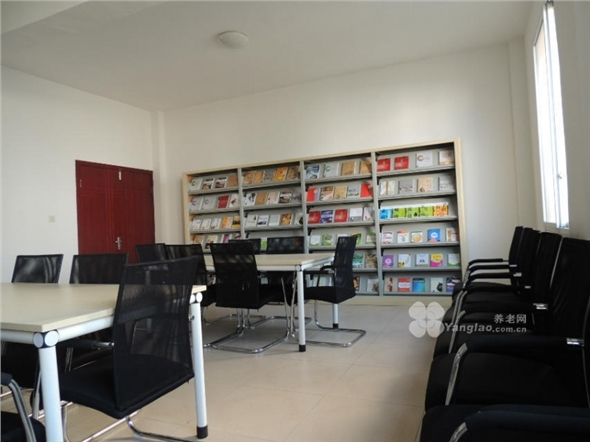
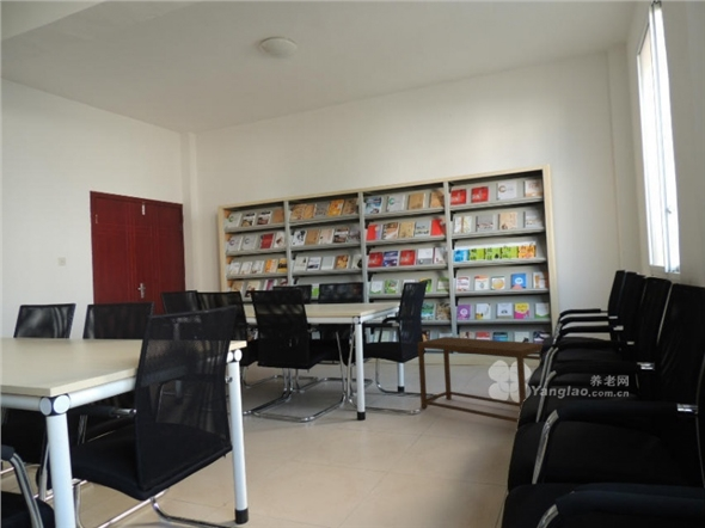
+ side table (477, 395)
